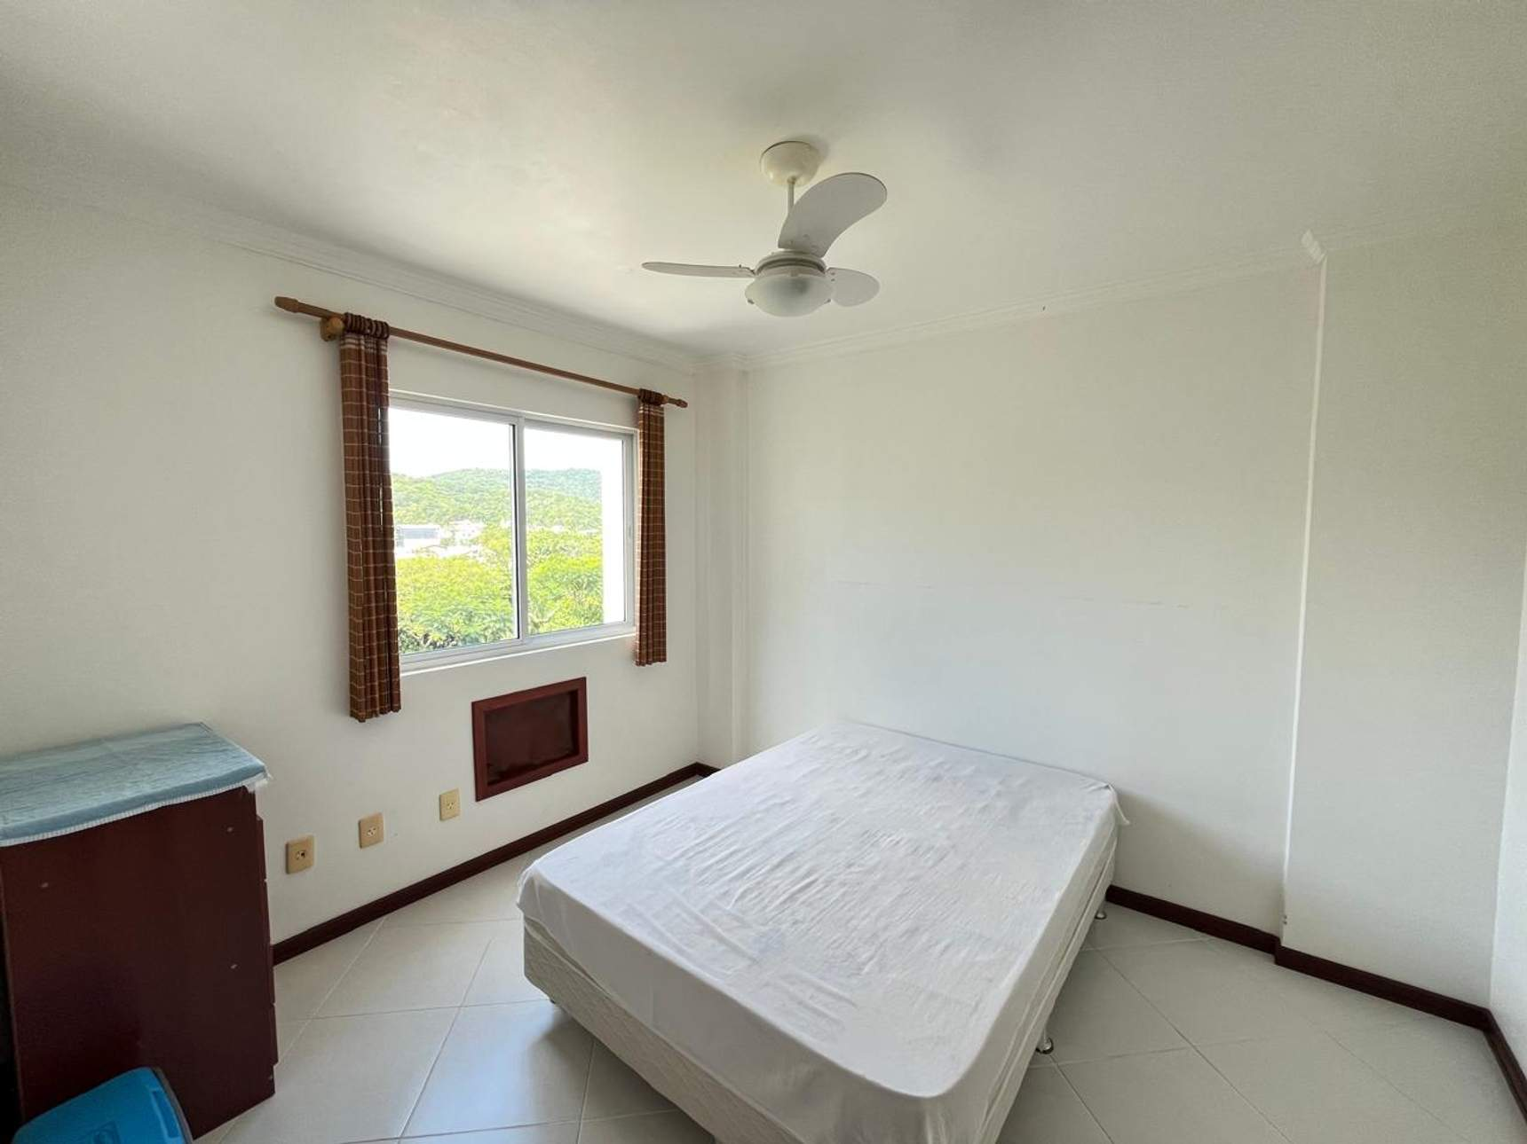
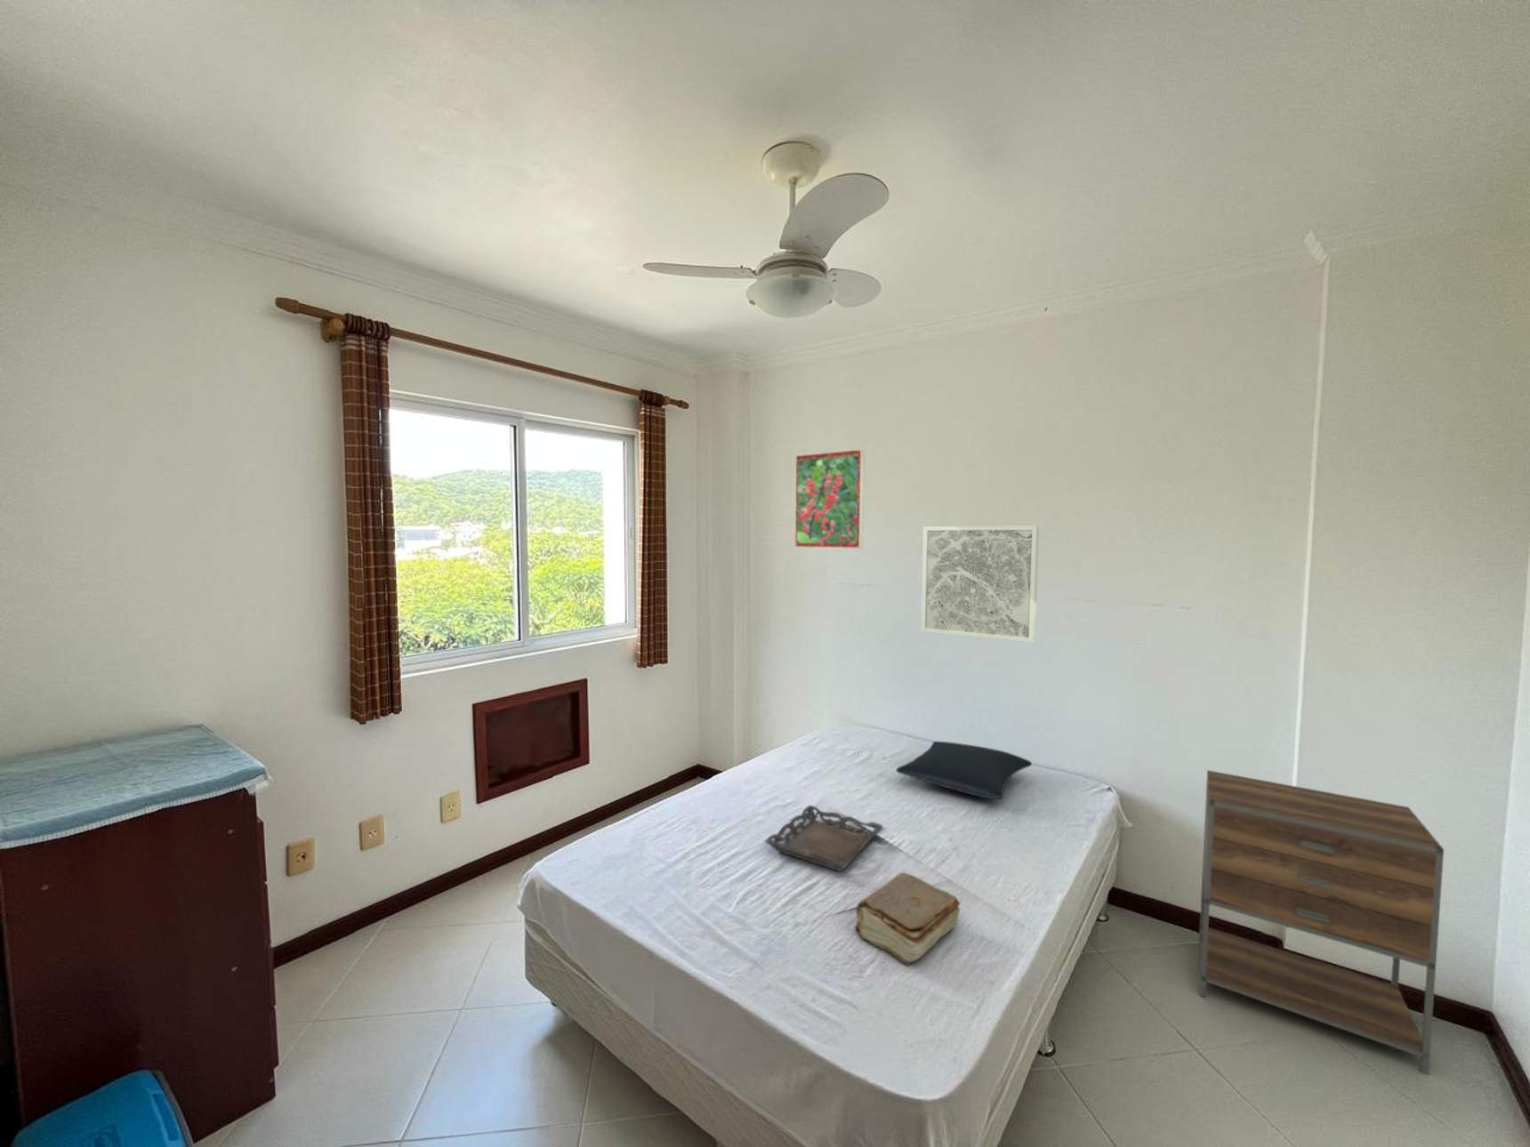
+ nightstand (1304, 905)
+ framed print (828, 500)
+ book (907, 914)
+ wall art (976, 582)
+ pillow (964, 765)
+ tray (824, 837)
